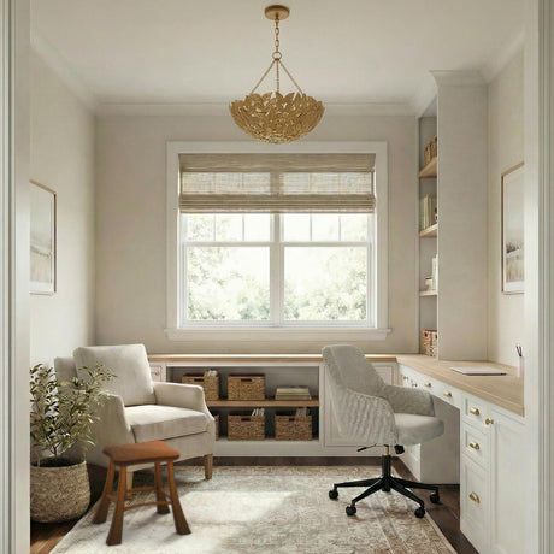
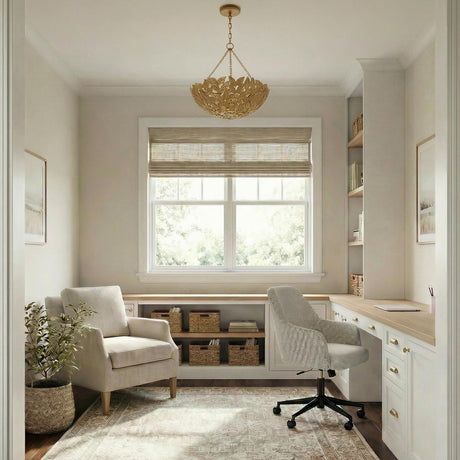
- stool (140, 488)
